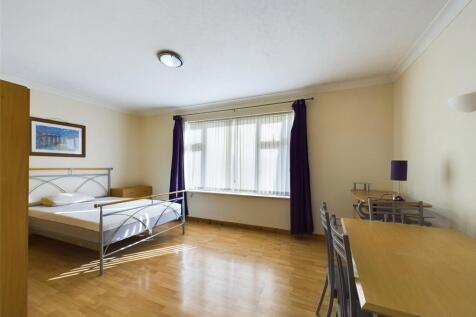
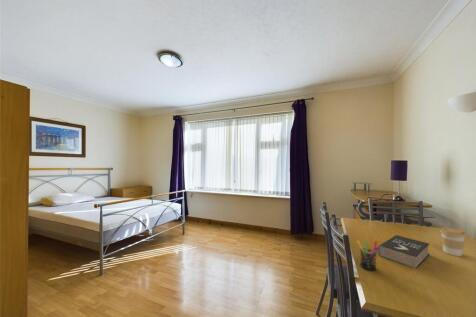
+ book (404, 249)
+ pen holder (368, 253)
+ coffee cup (452, 240)
